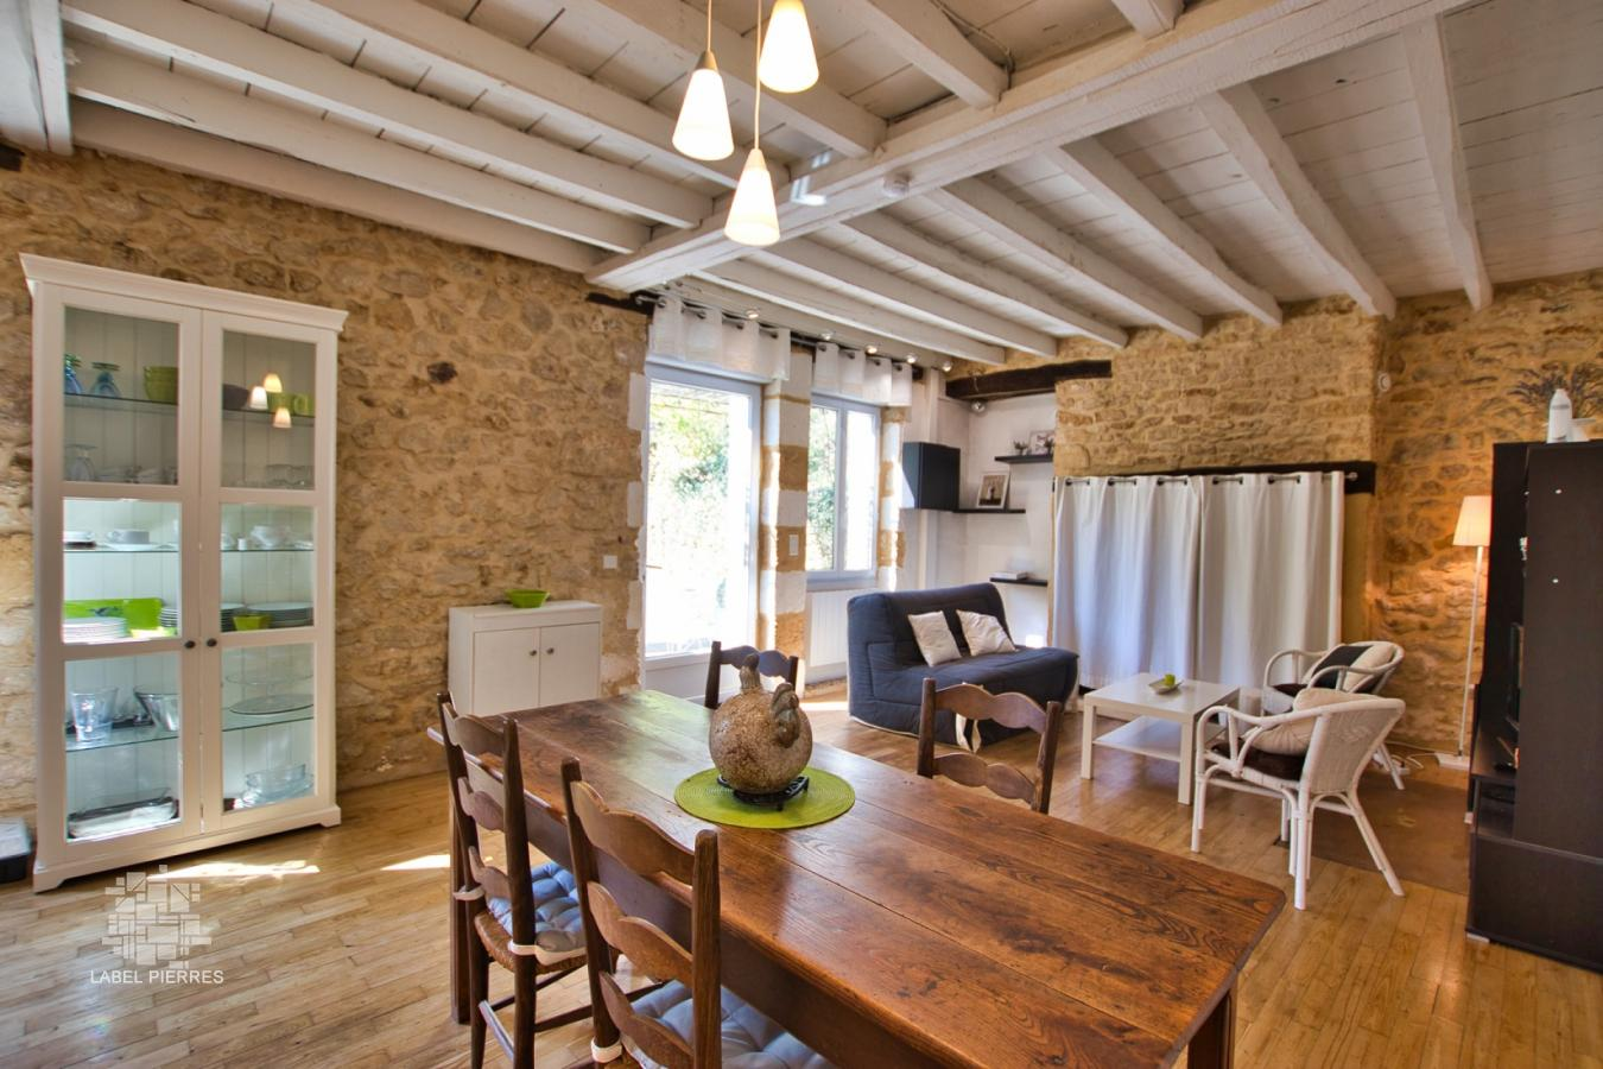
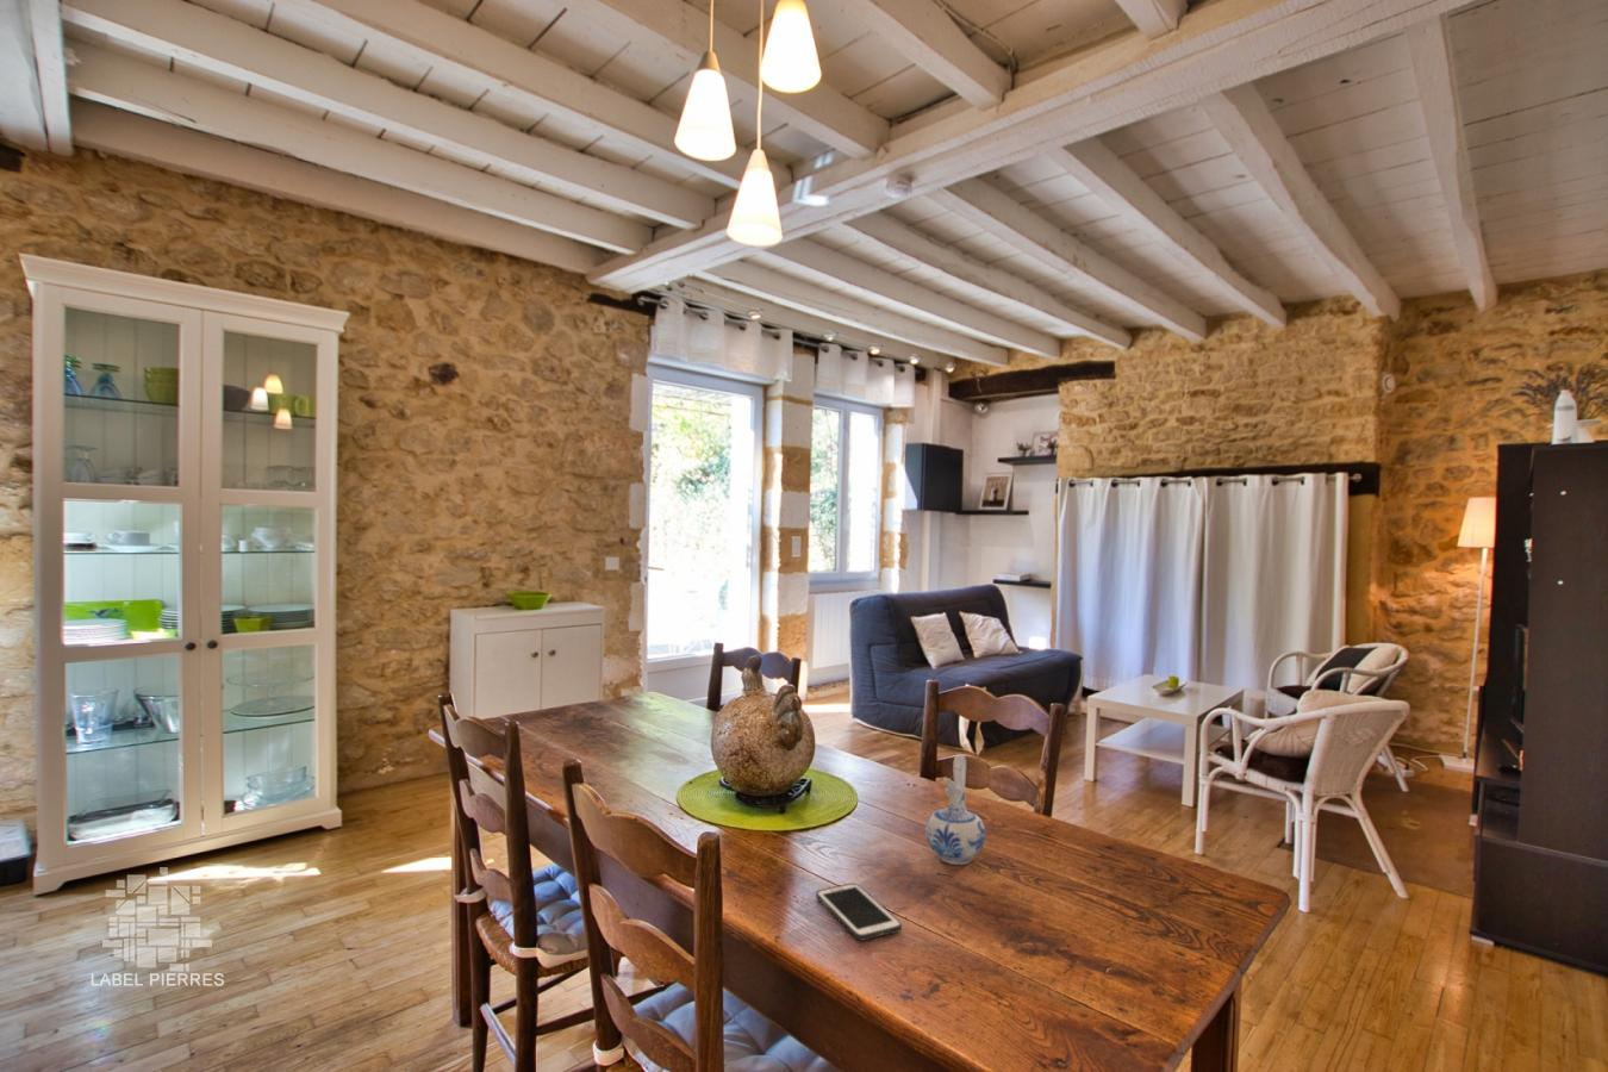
+ cell phone (857, 910)
+ ceramic pitcher (955, 808)
